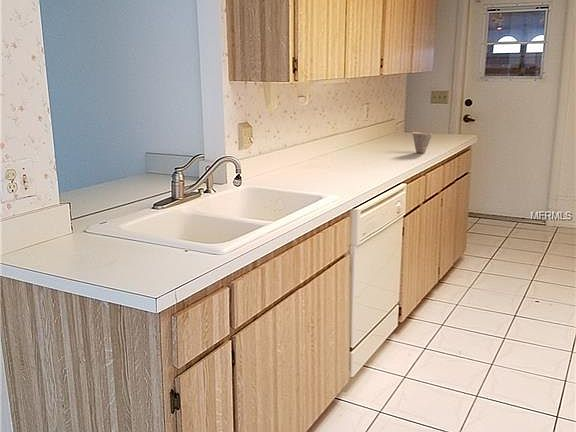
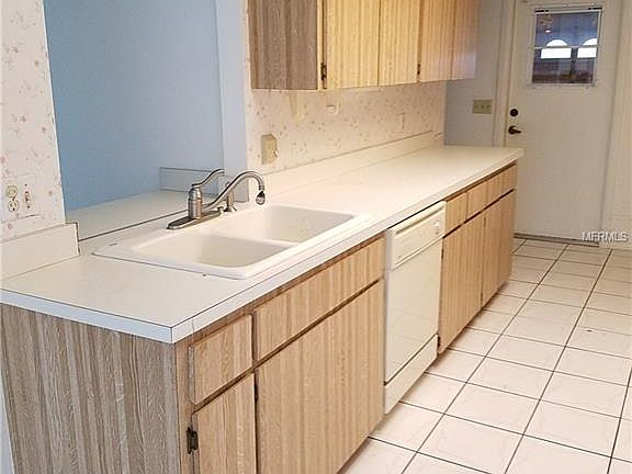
- cup (421, 142)
